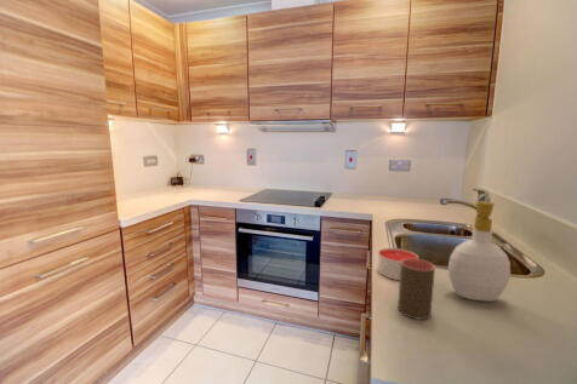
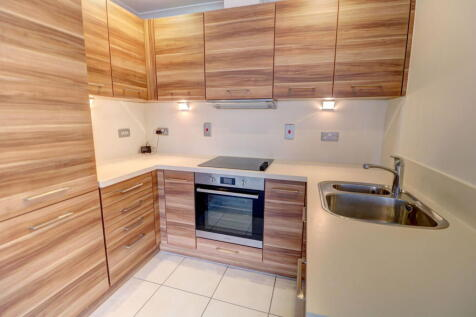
- soap bottle (479, 250)
- cup (415, 287)
- candle (396, 262)
